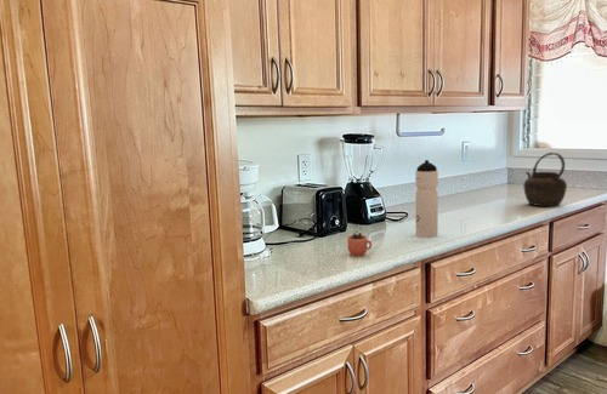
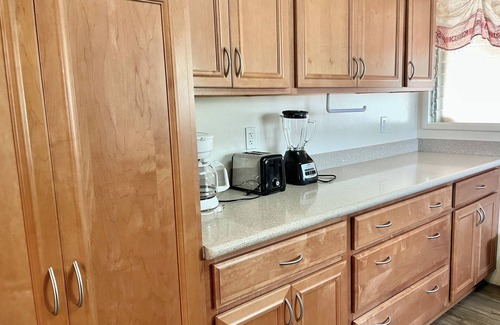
- cocoa (359, 238)
- kettle (543, 178)
- water bottle (426, 198)
